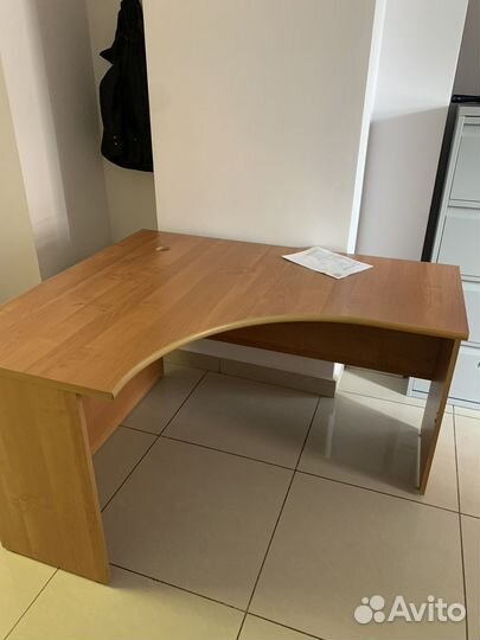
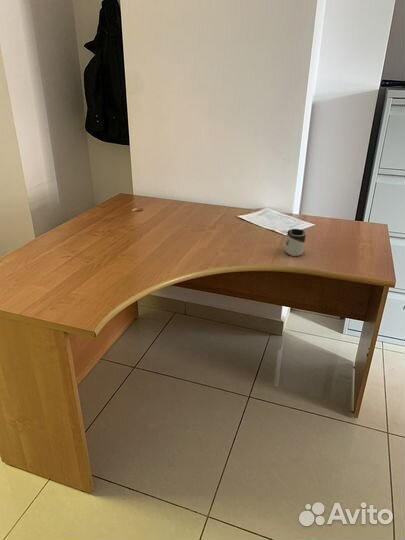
+ cup (293, 241)
